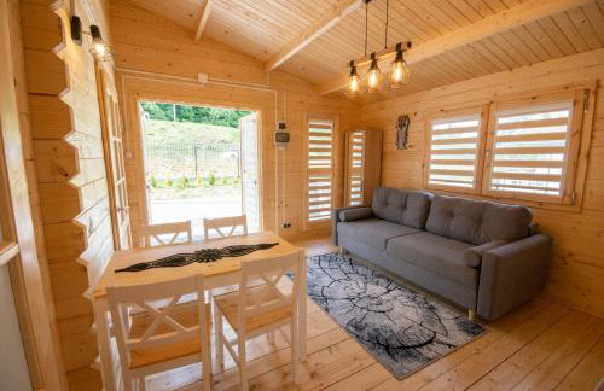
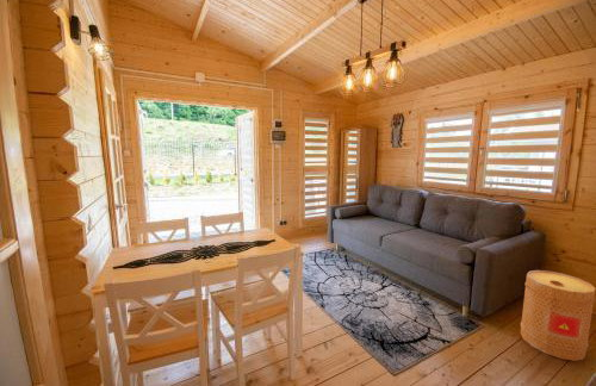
+ basket (554, 312)
